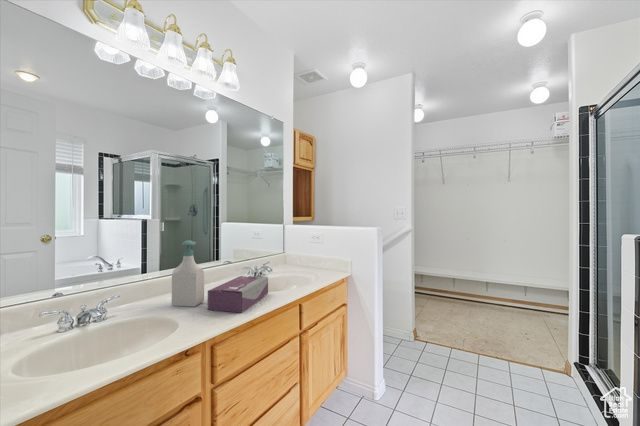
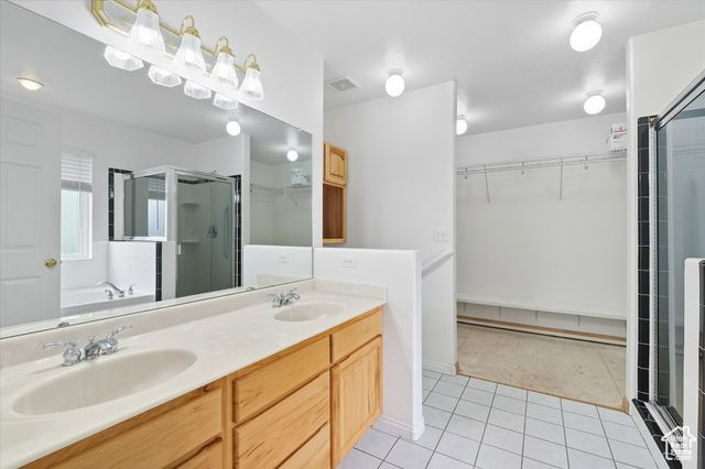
- tissue box (240, 291)
- soap bottle (189, 271)
